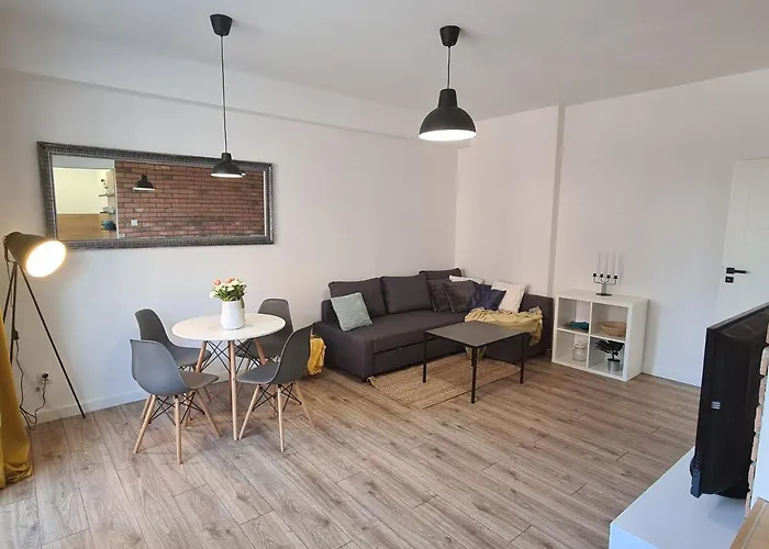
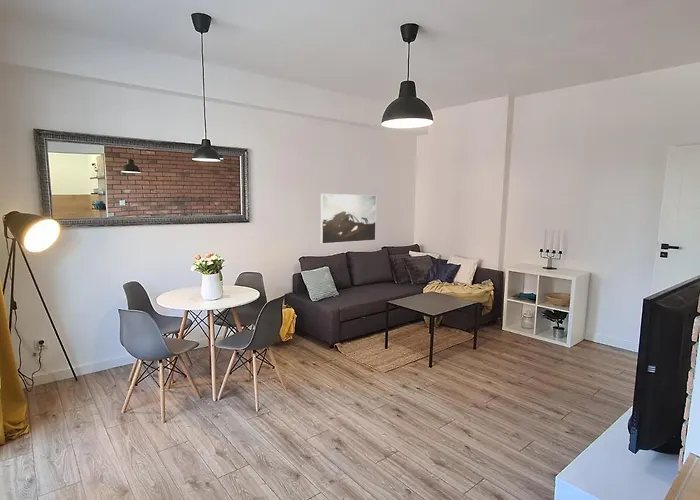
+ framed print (349, 218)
